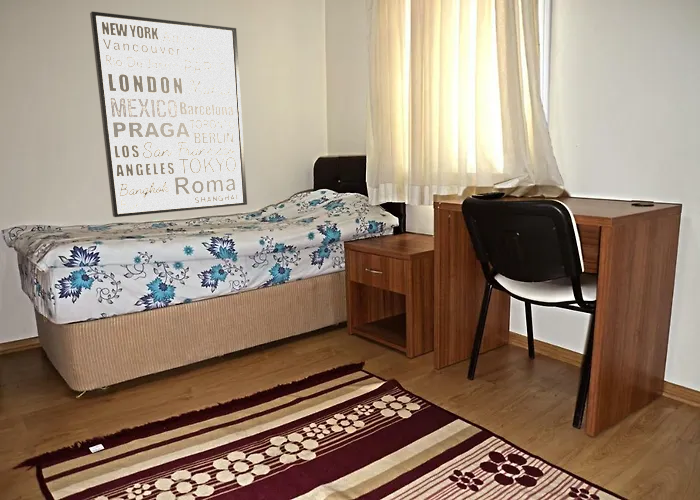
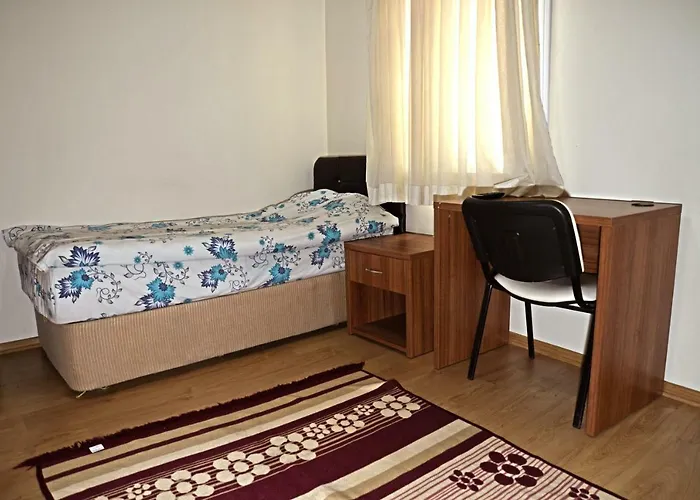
- wall art (176, 118)
